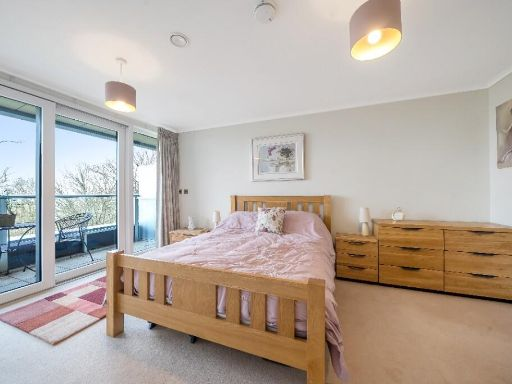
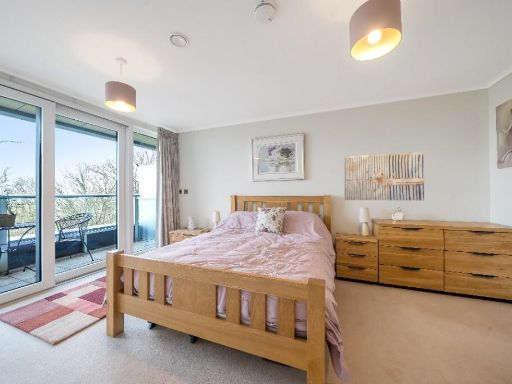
+ wall art (381, 177)
